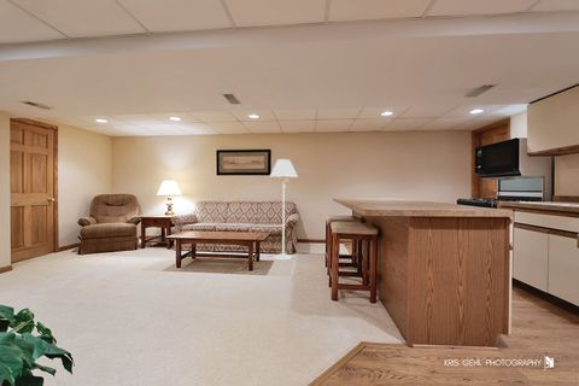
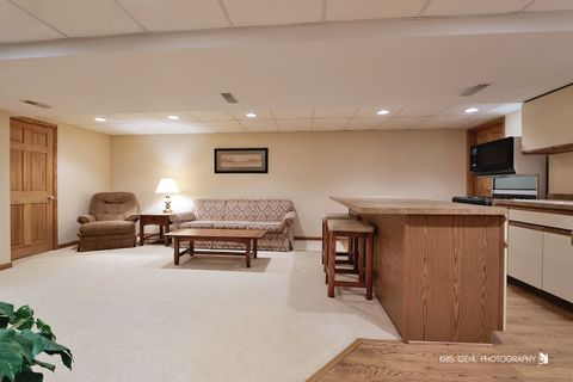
- floor lamp (283, 209)
